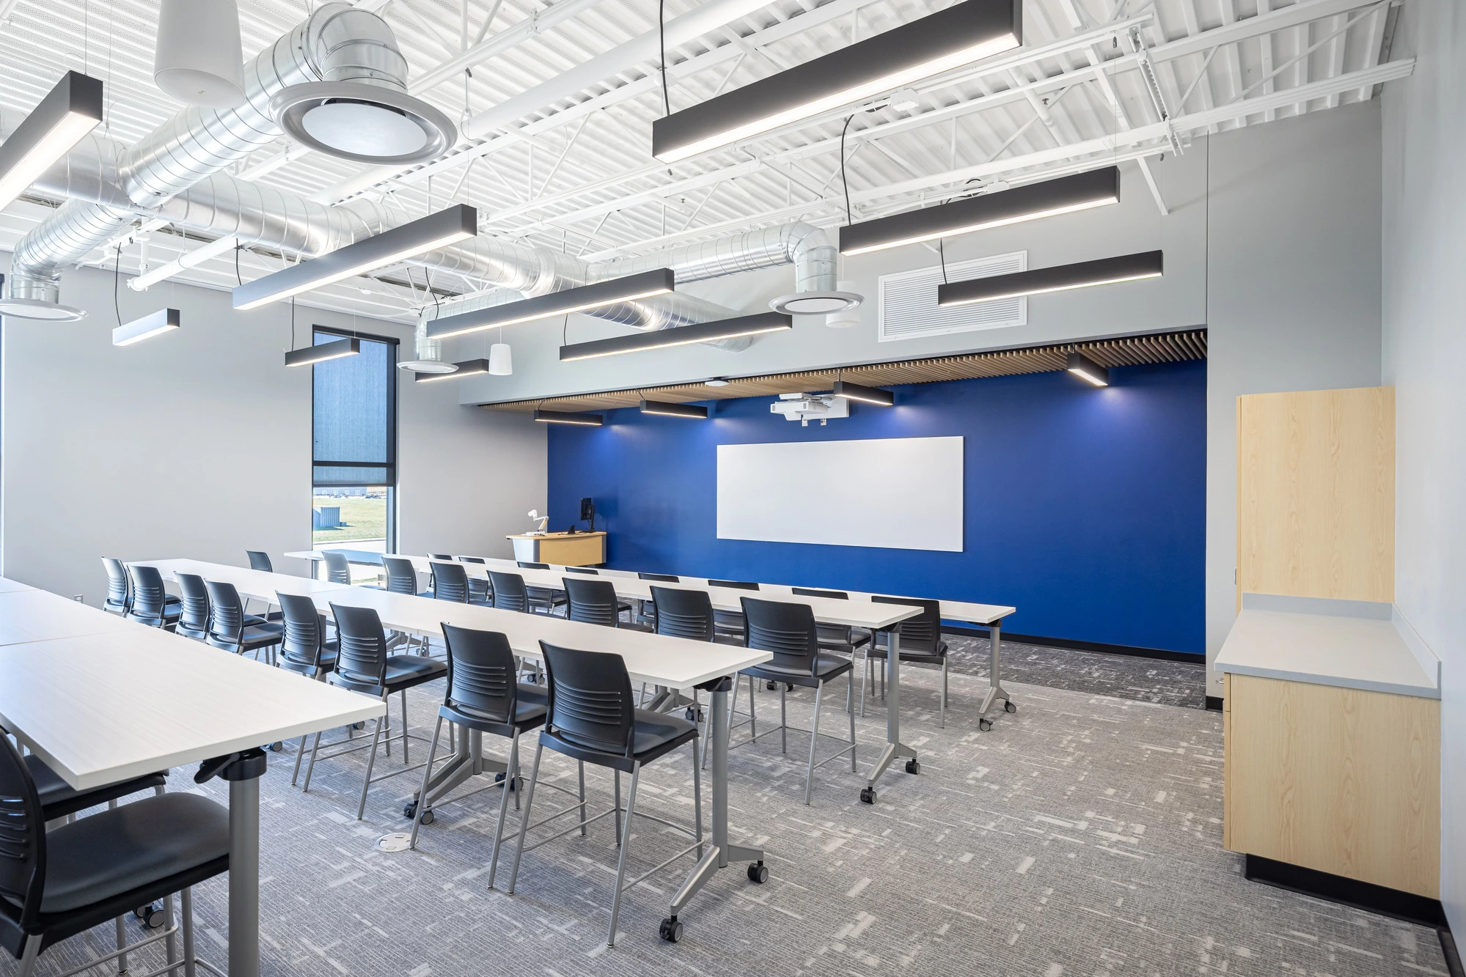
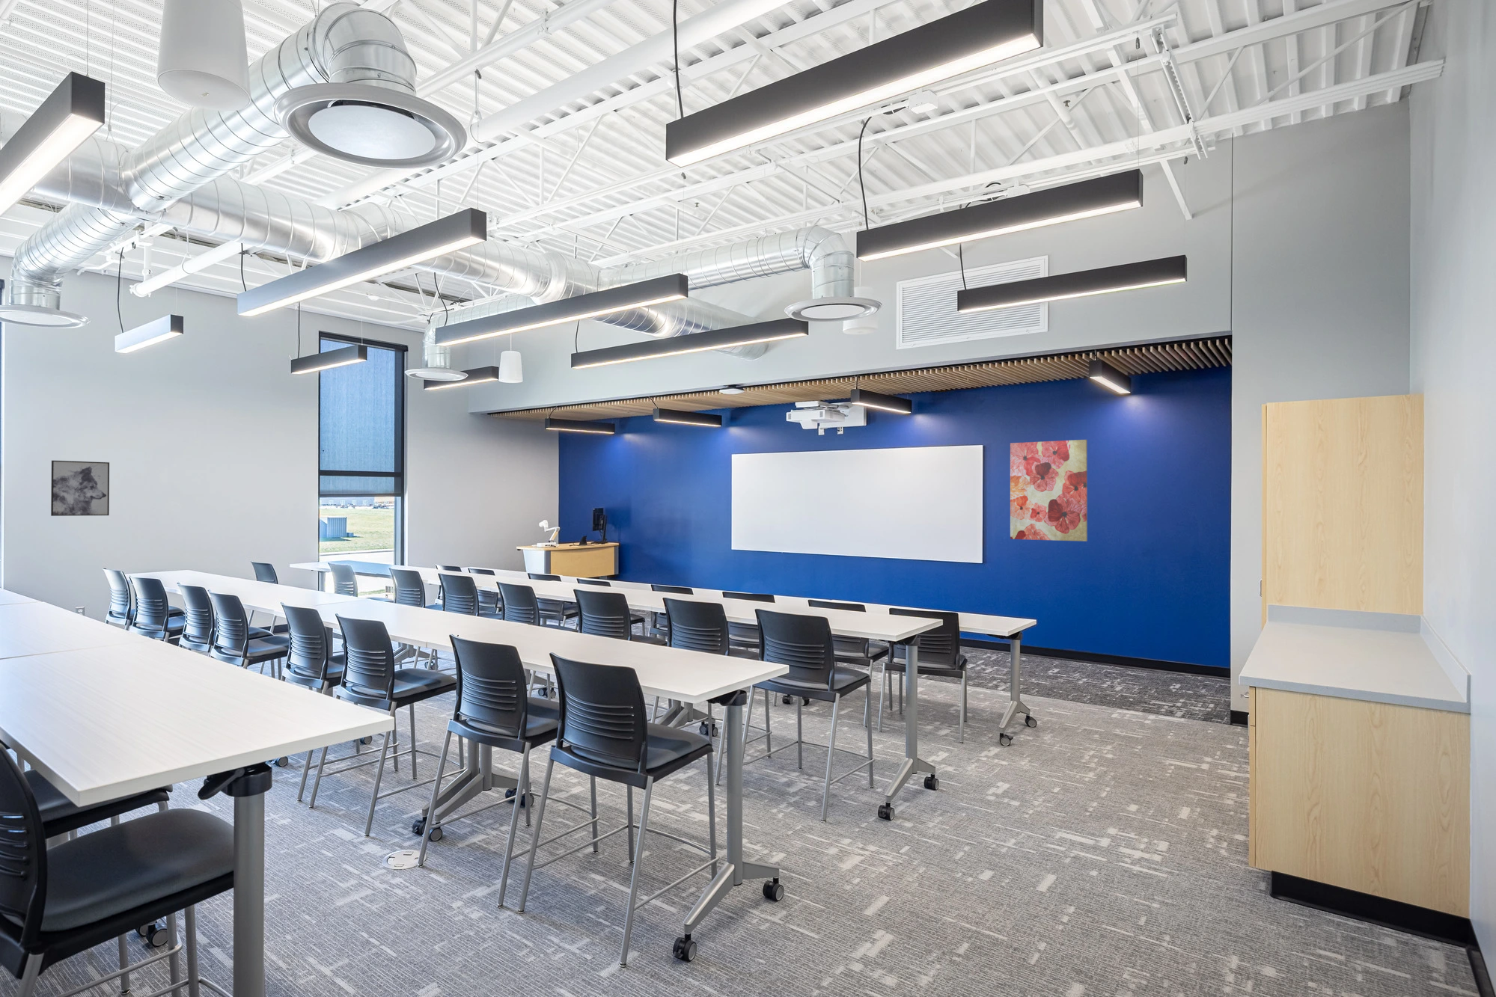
+ wall art (1047, 491)
+ wall art (81, 488)
